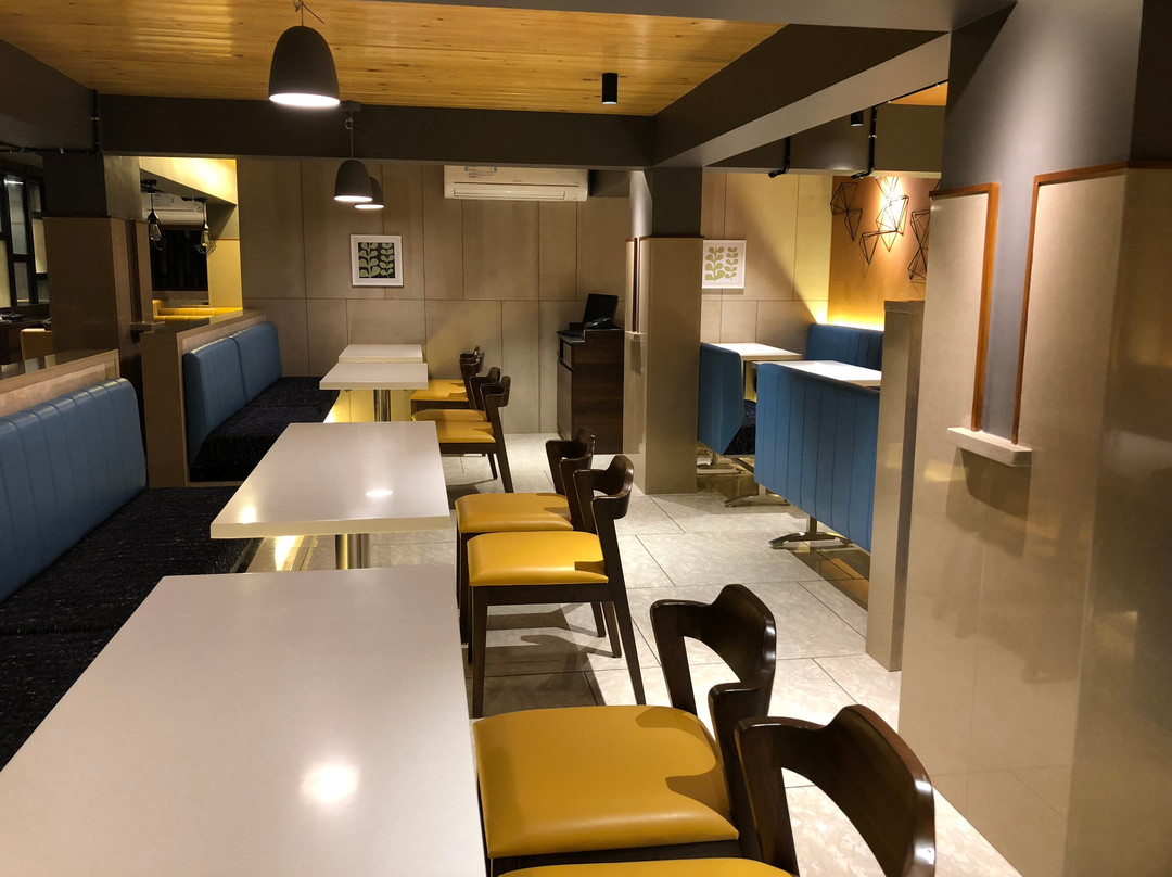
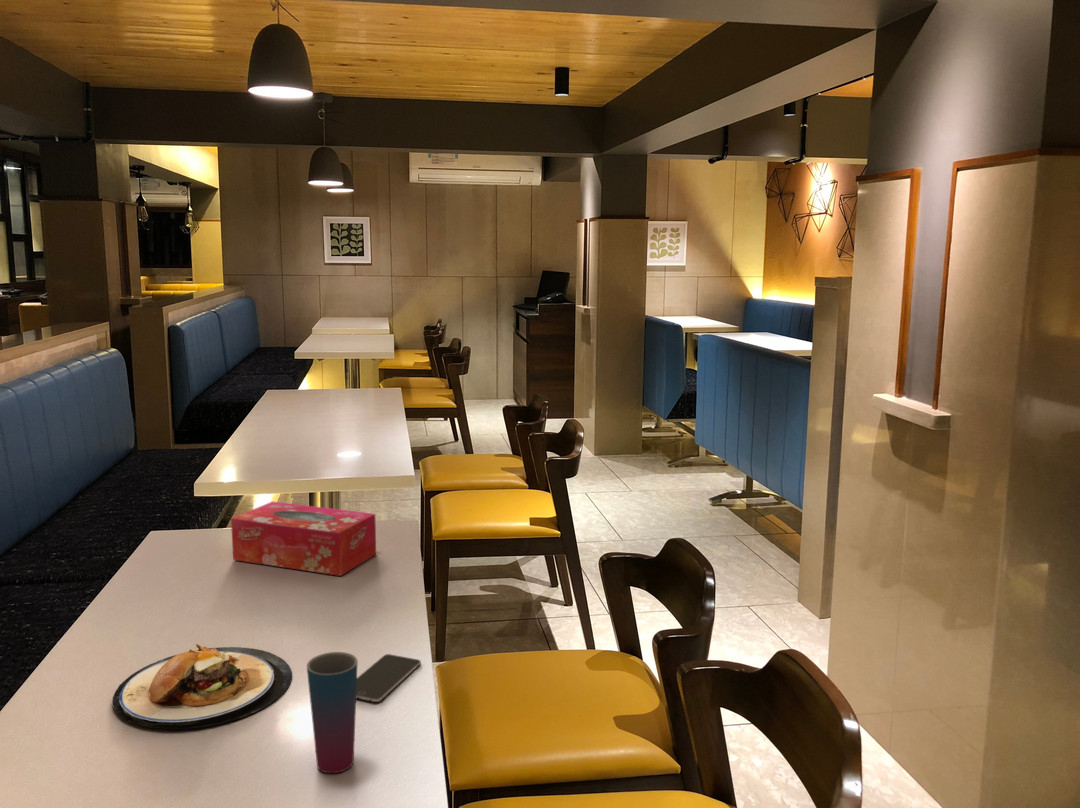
+ smartphone (382, 676)
+ tissue box (304, 536)
+ cup (333, 713)
+ plate (204, 663)
